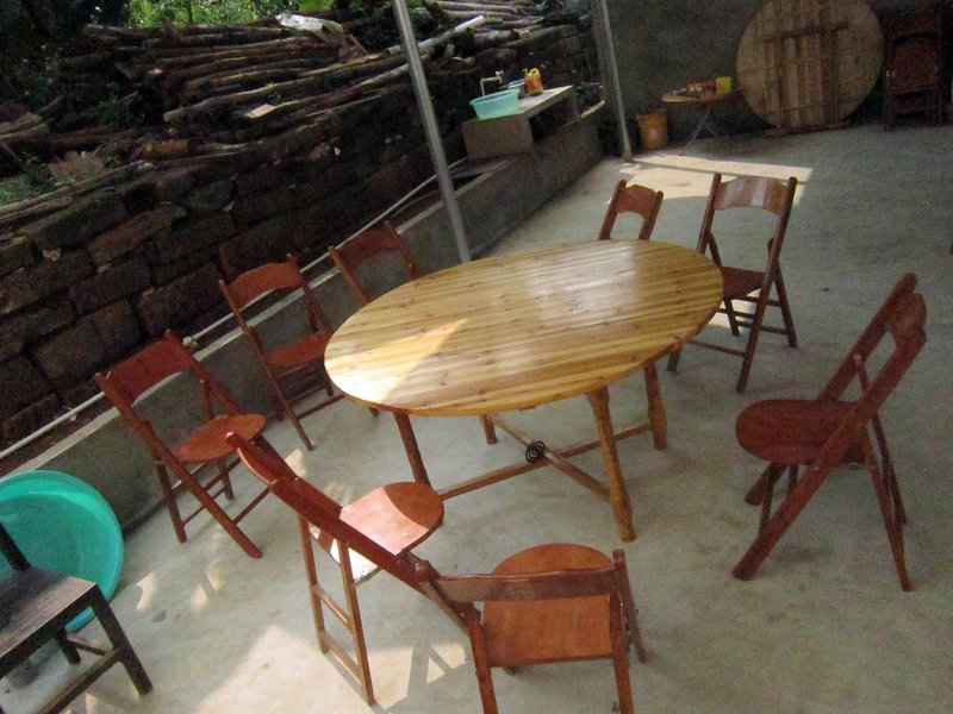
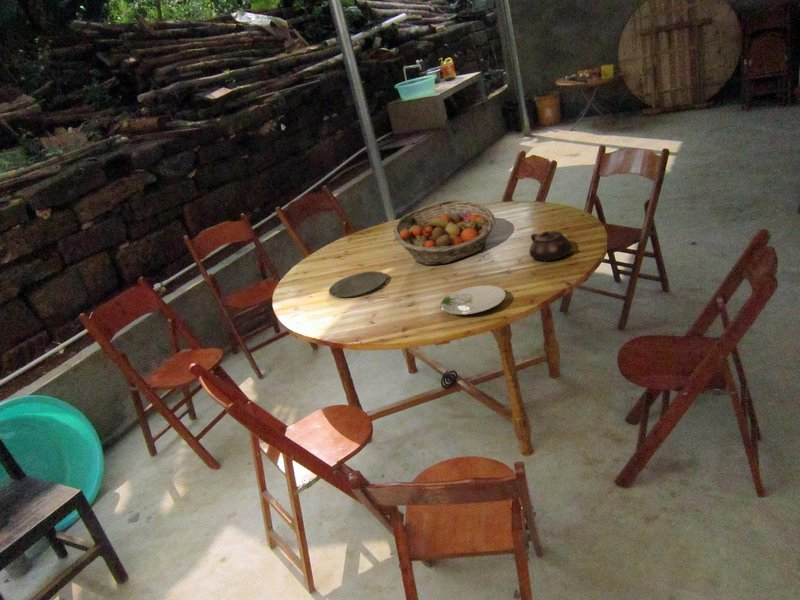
+ teapot (549, 243)
+ plate (358, 284)
+ plate (473, 302)
+ fruit basket (445, 231)
